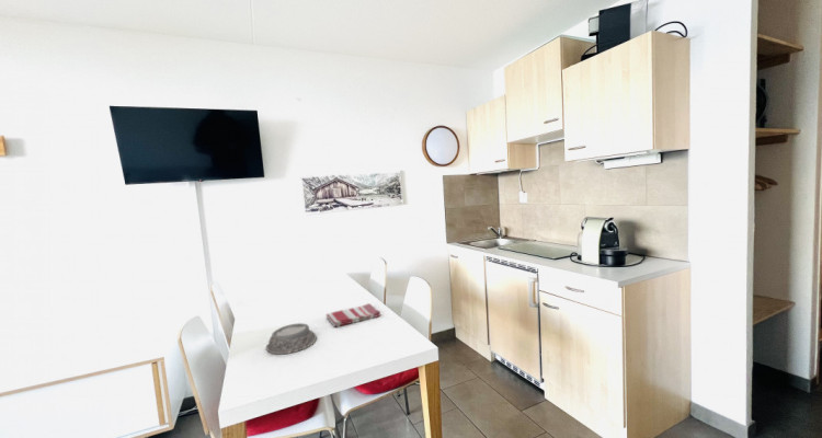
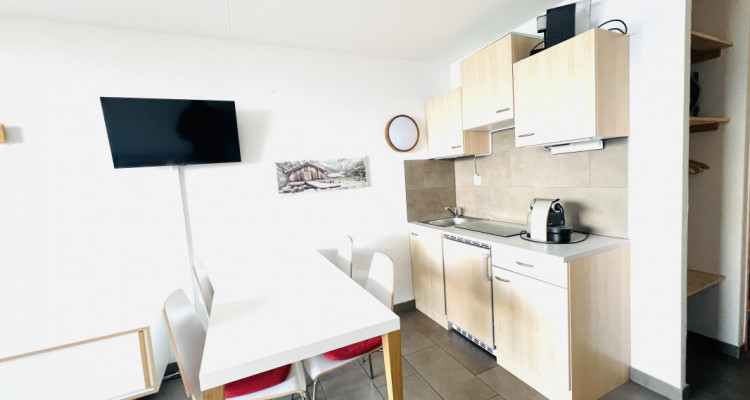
- dish towel (353, 313)
- mortar (290, 335)
